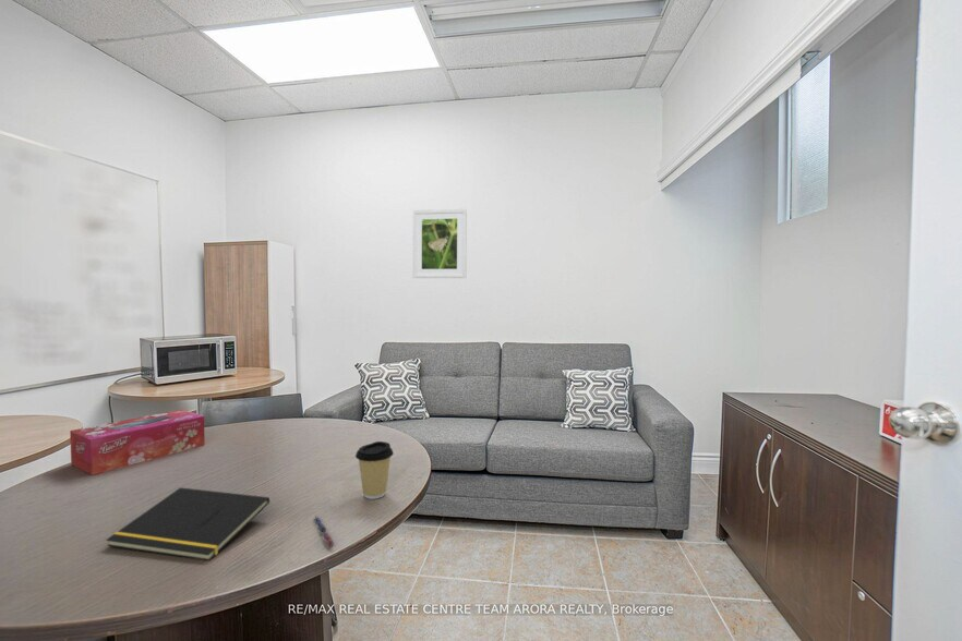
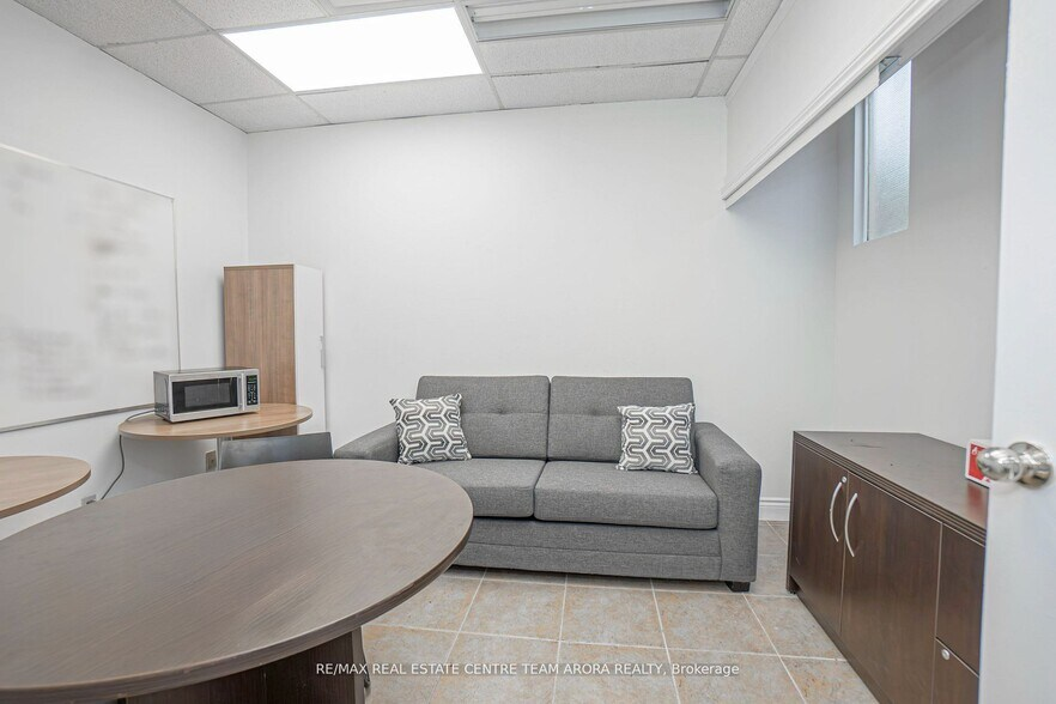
- tissue box (142, 438)
- pen (323, 529)
- notepad (193, 520)
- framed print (440, 243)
- coffee cup (374, 470)
